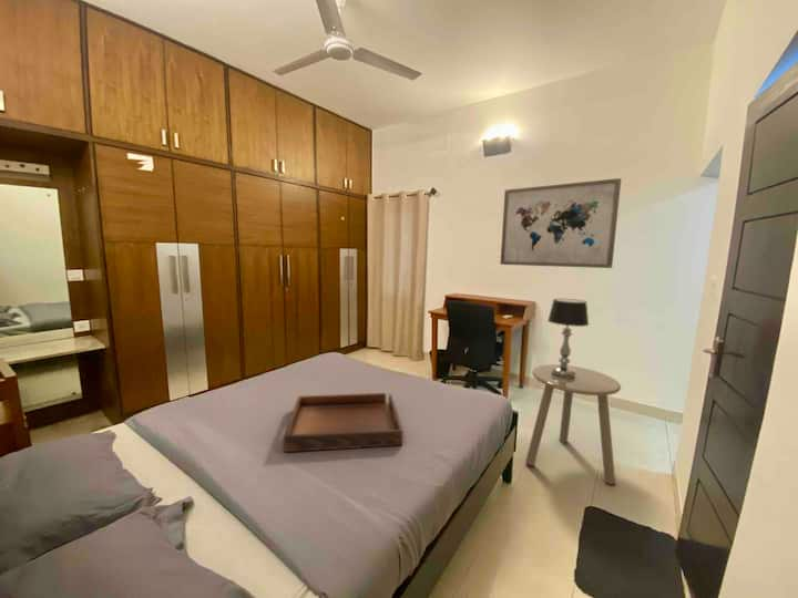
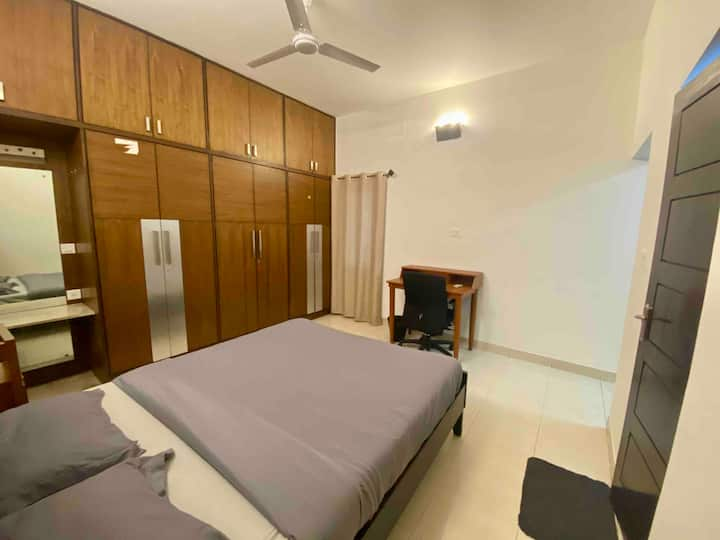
- wall art (554, 226)
- serving tray (345, 417)
- table lamp (566, 337)
- side table (566, 419)
